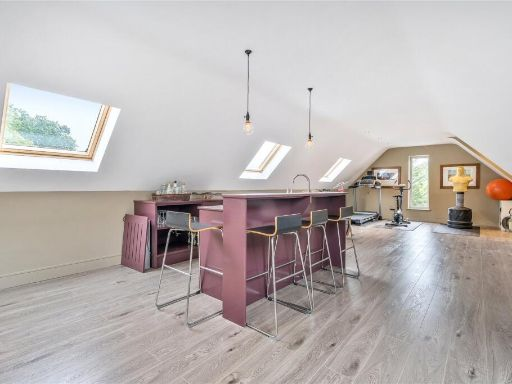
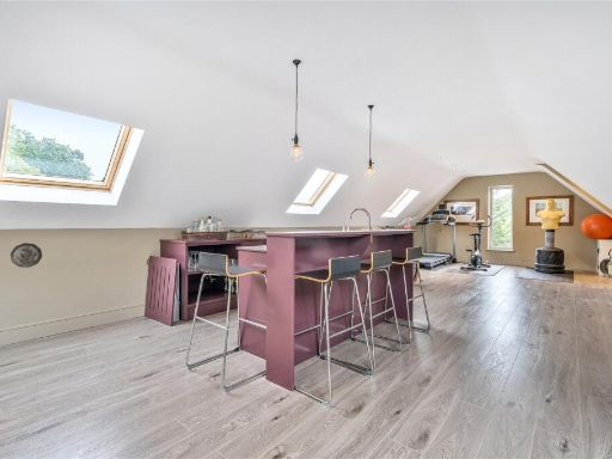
+ decorative plate (26, 255)
